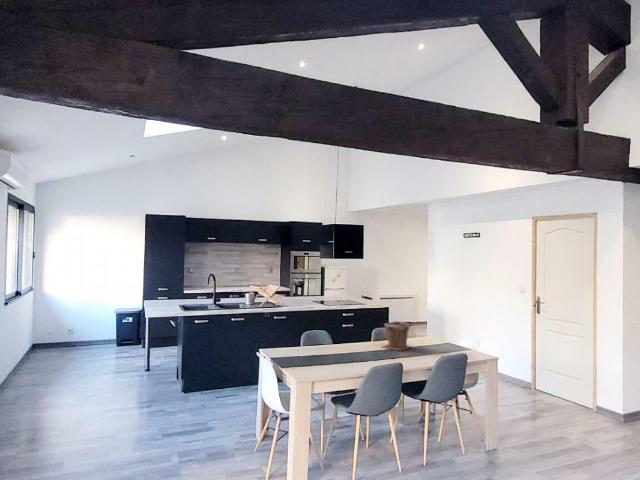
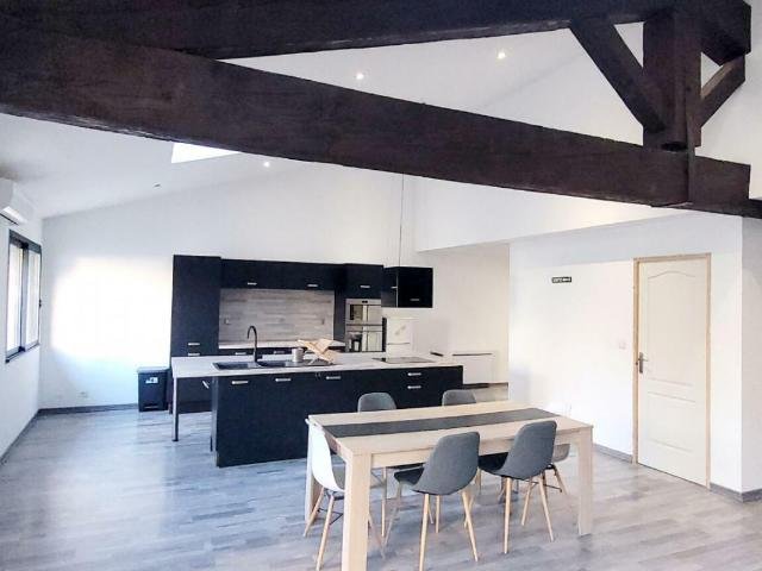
- plant pot (396, 334)
